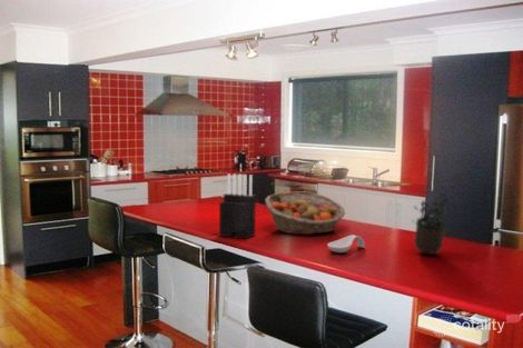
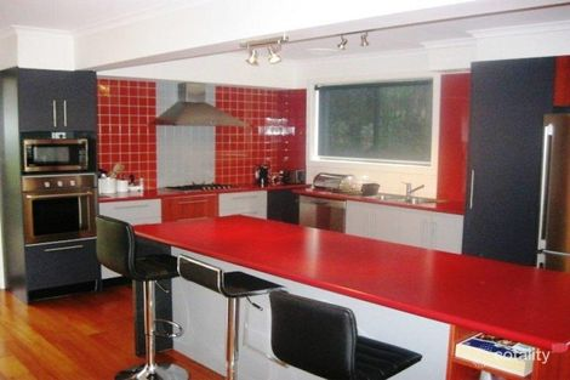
- fruit basket (304, 211)
- spoon rest (346, 242)
- potted plant (433, 219)
- knife block (236, 205)
